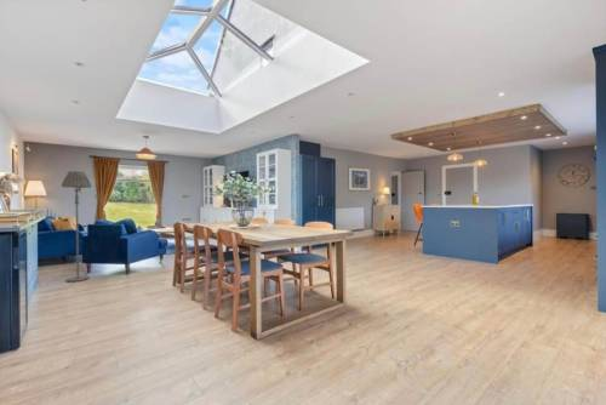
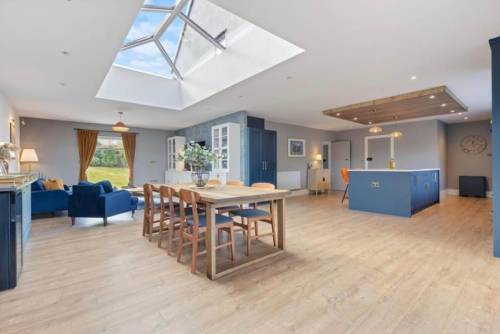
- floor lamp (76, 226)
